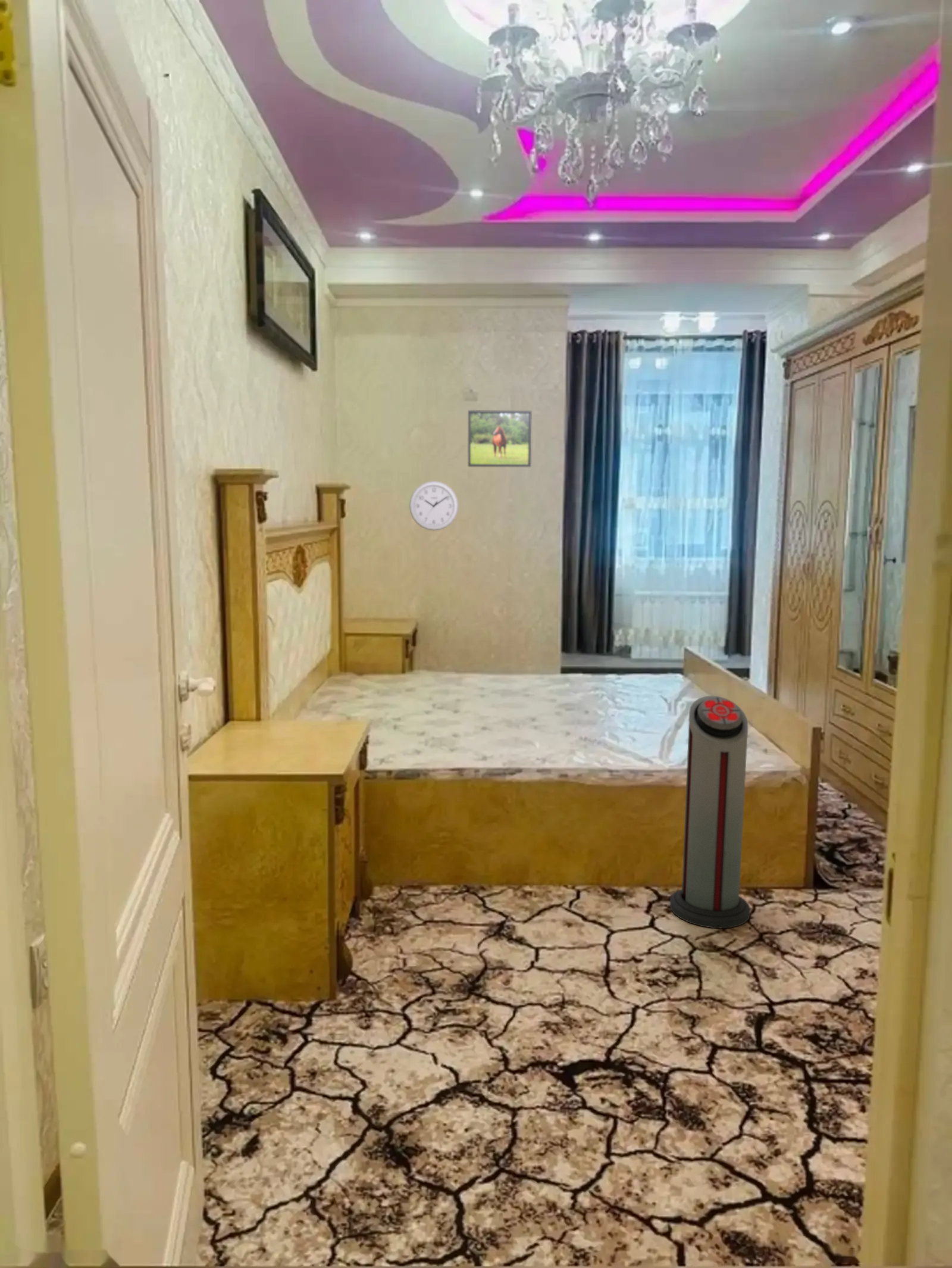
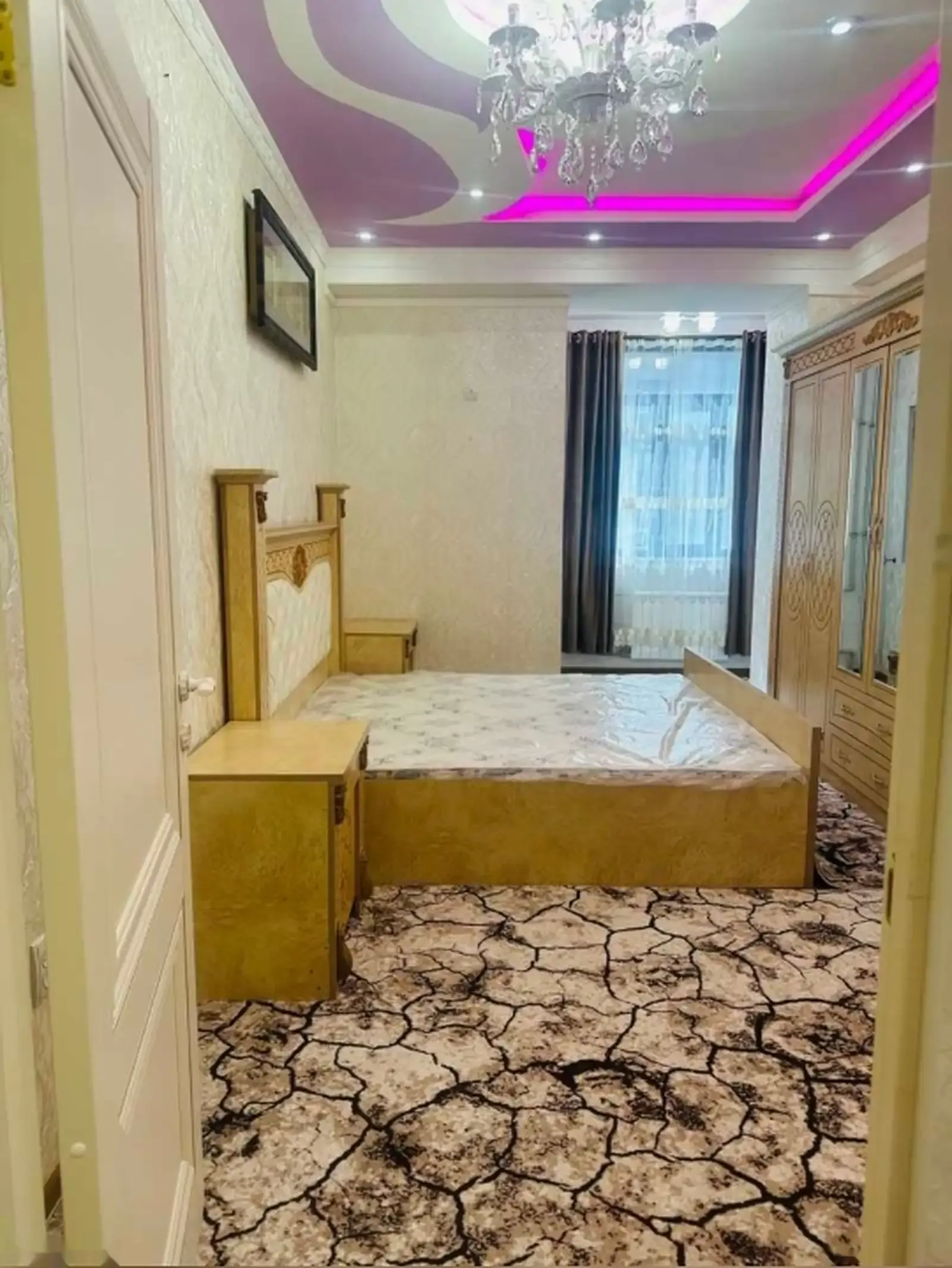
- wall clock (434, 505)
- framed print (499, 439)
- air purifier (714, 806)
